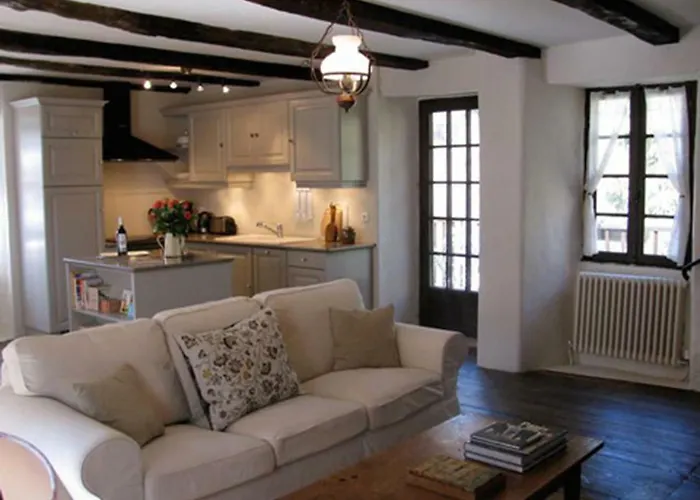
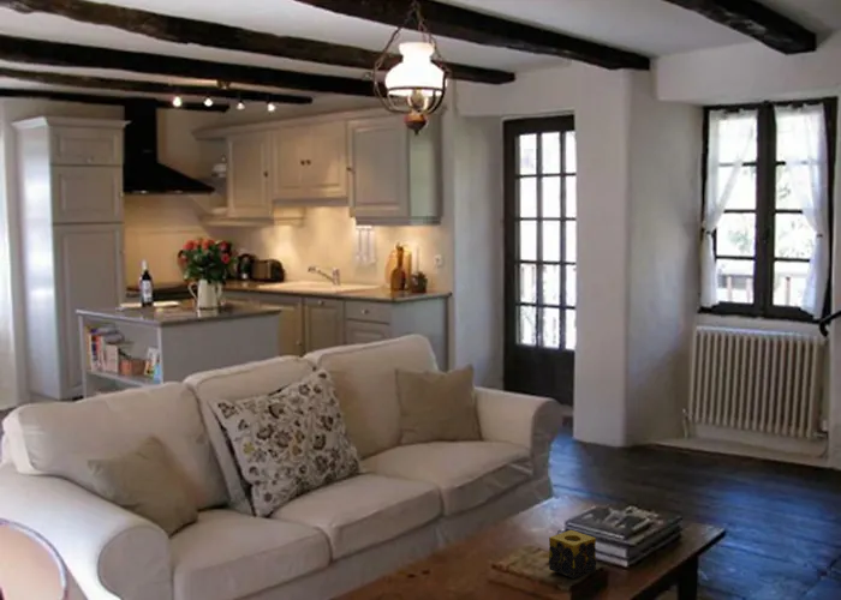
+ candle (572, 553)
